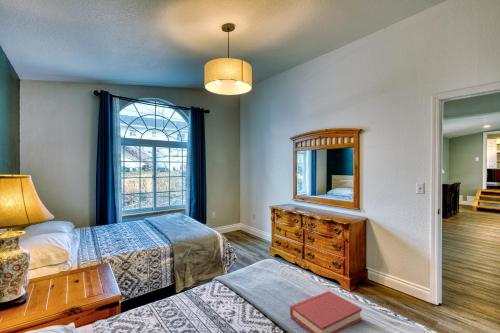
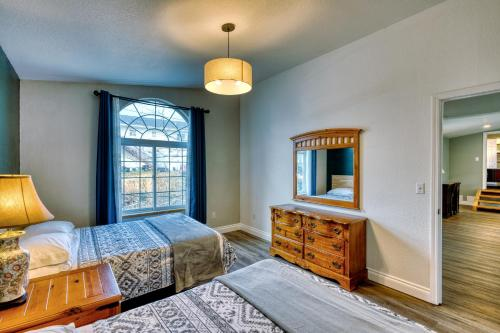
- hardback book (325, 312)
